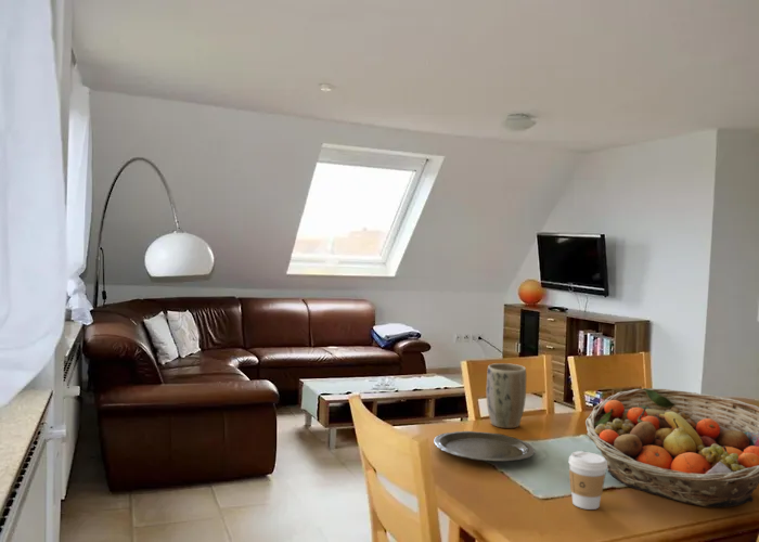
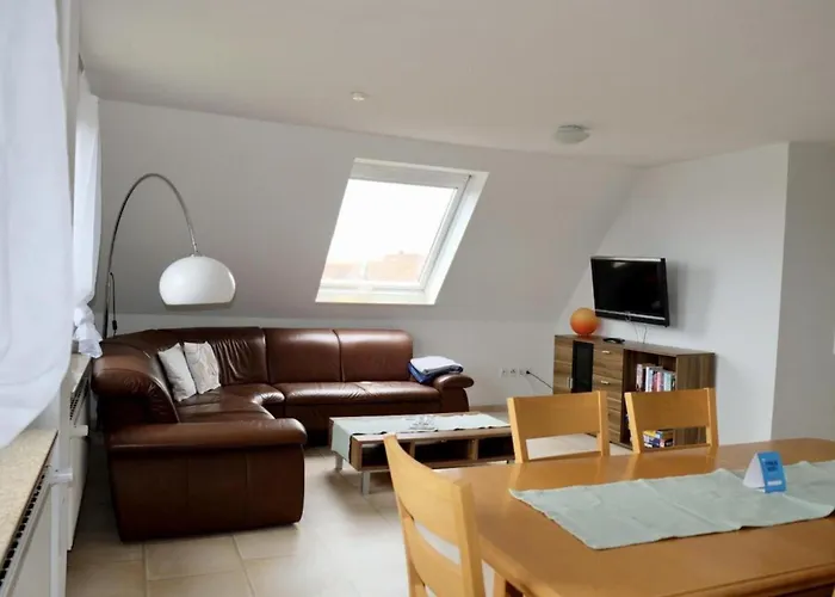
- fruit basket (680, 442)
- coffee cup (587, 479)
- plate (483, 447)
- plant pot (505, 396)
